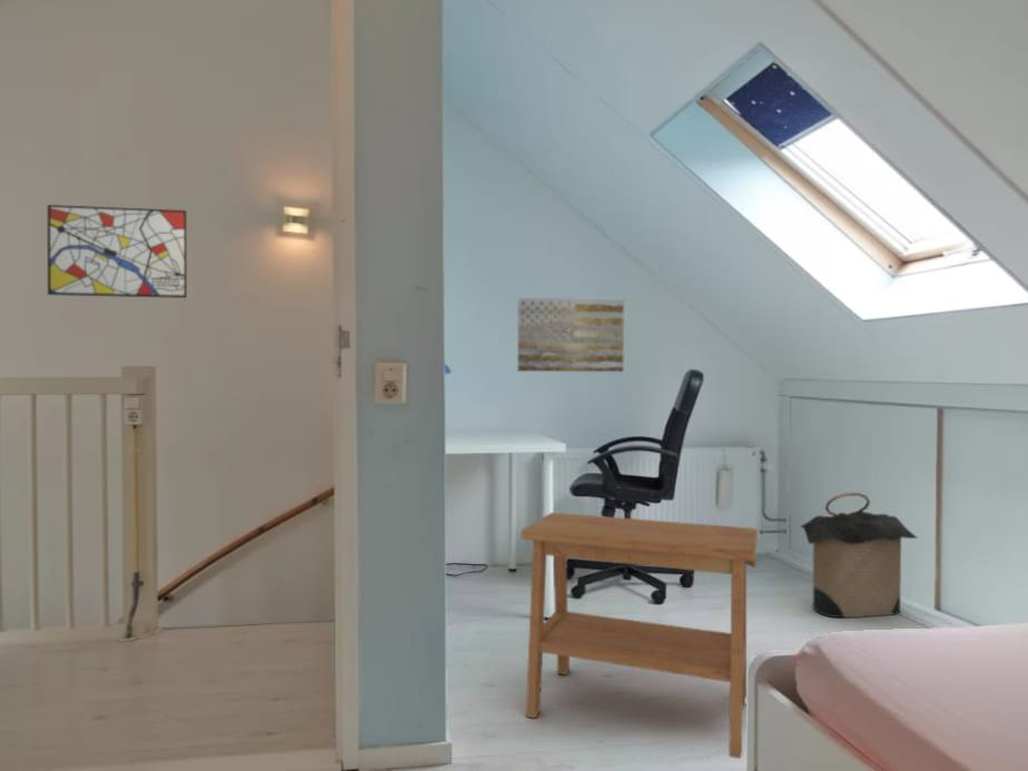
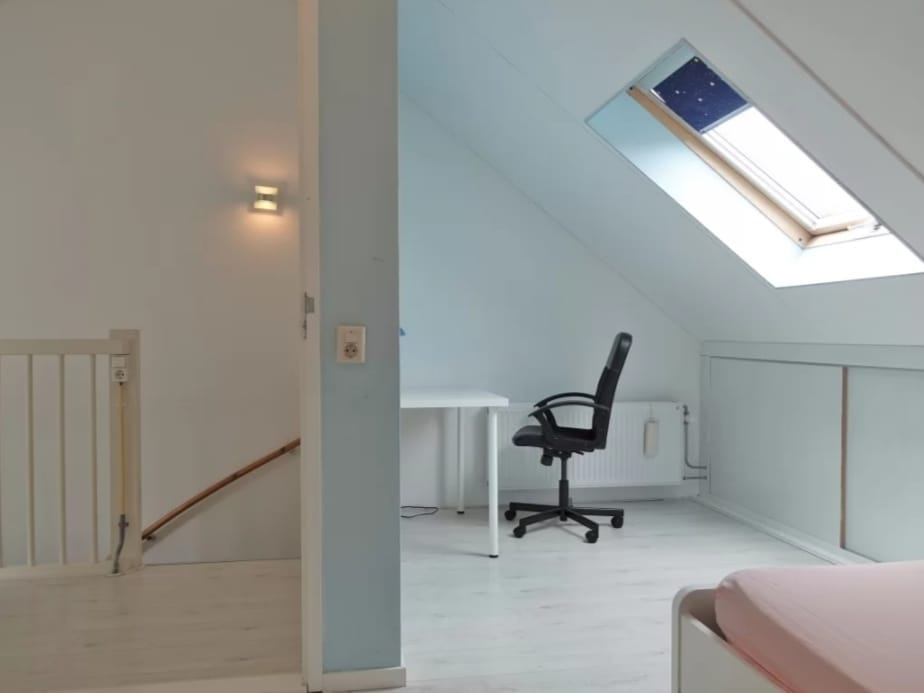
- side table (639, 621)
- wall art (118, 251)
- wall art (571, 335)
- laundry hamper (857, 548)
